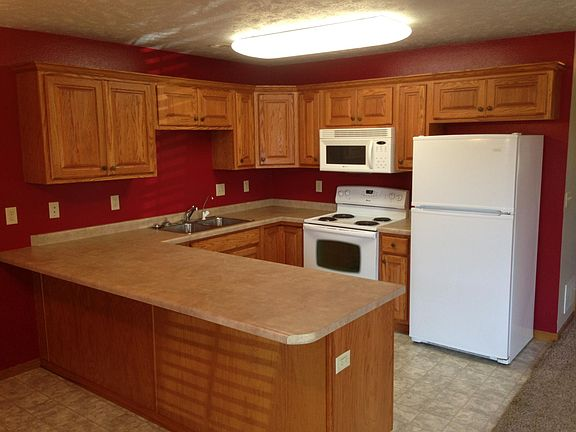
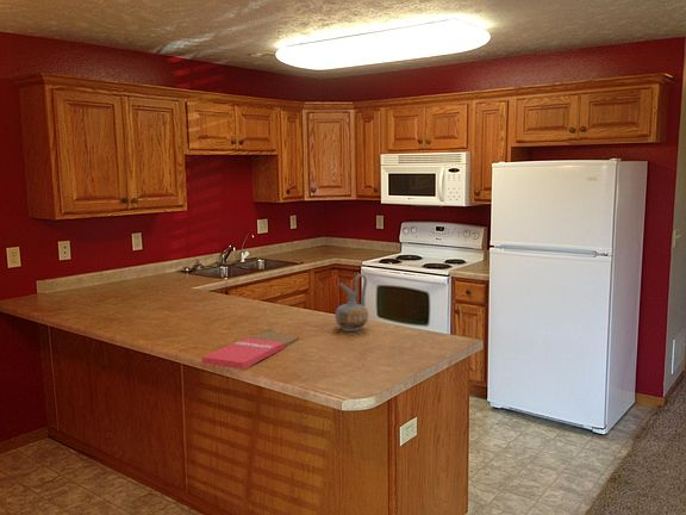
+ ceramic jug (351, 302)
+ cutting board (256, 345)
